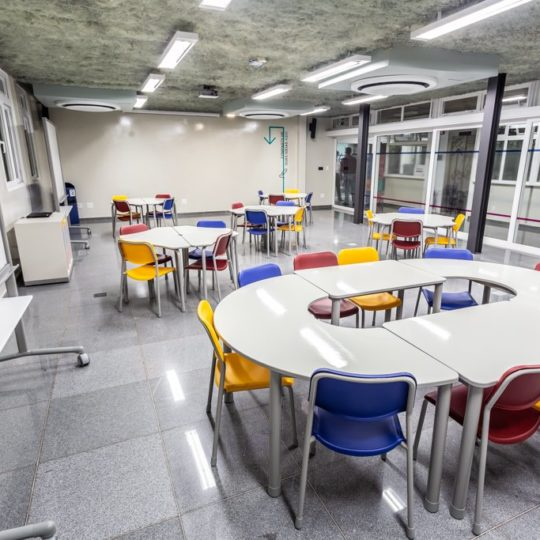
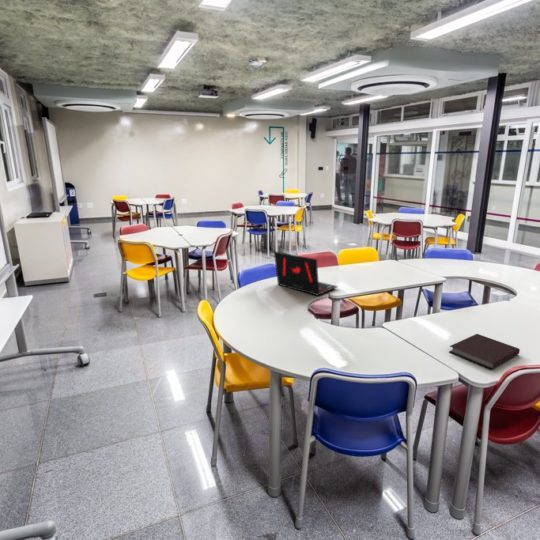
+ notebook (484, 350)
+ laptop (305, 269)
